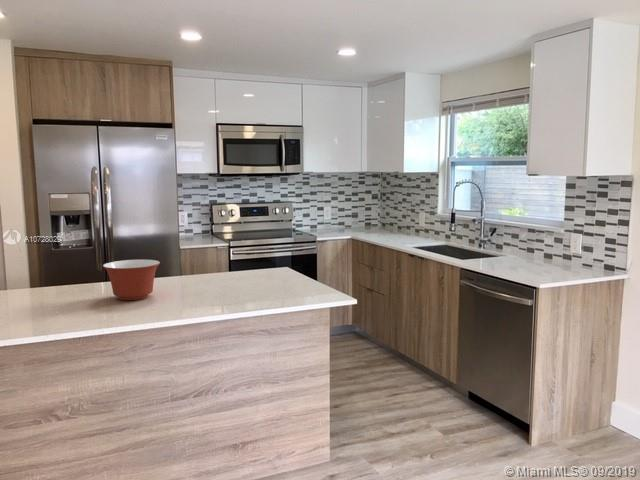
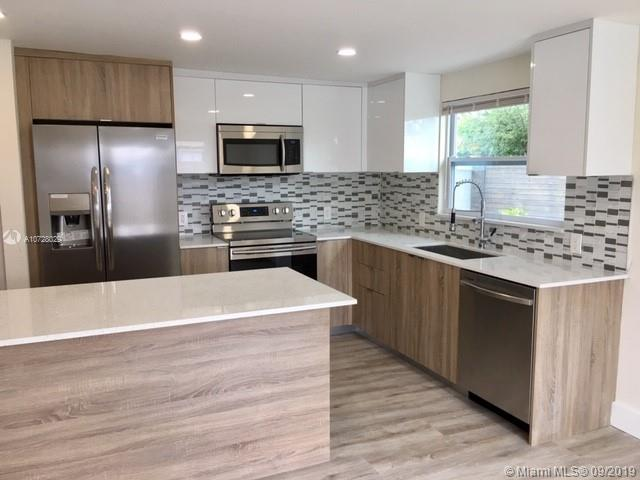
- mixing bowl (132, 280)
